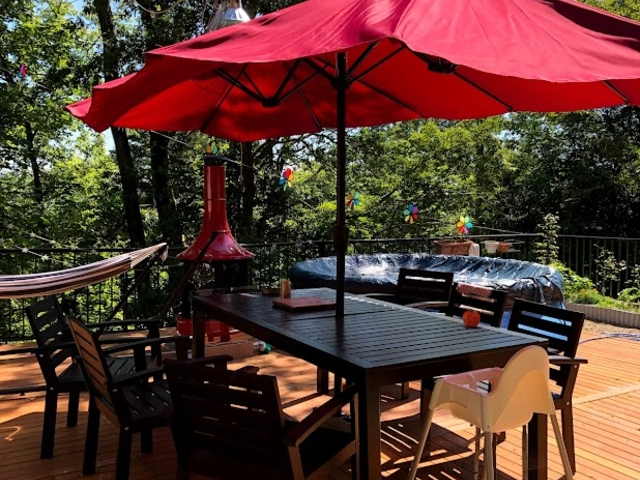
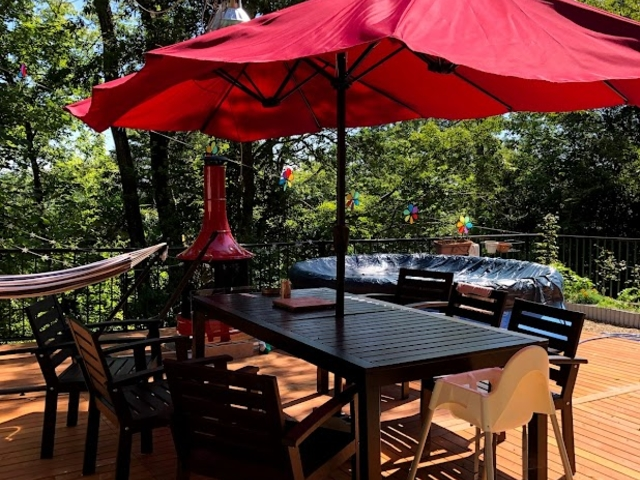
- fruit (471, 317)
